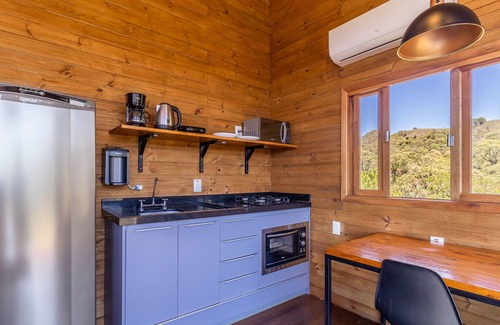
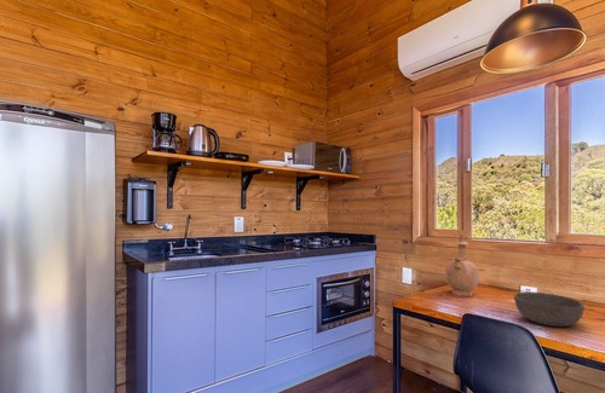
+ bowl (547, 310)
+ vase (461, 264)
